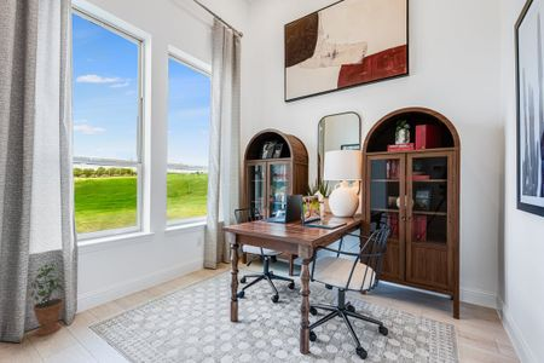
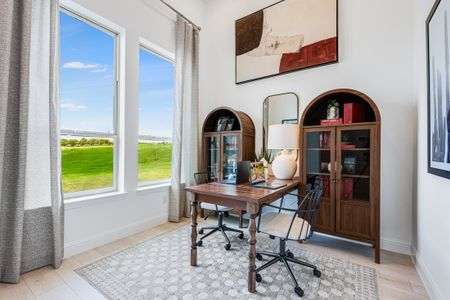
- potted plant (45, 296)
